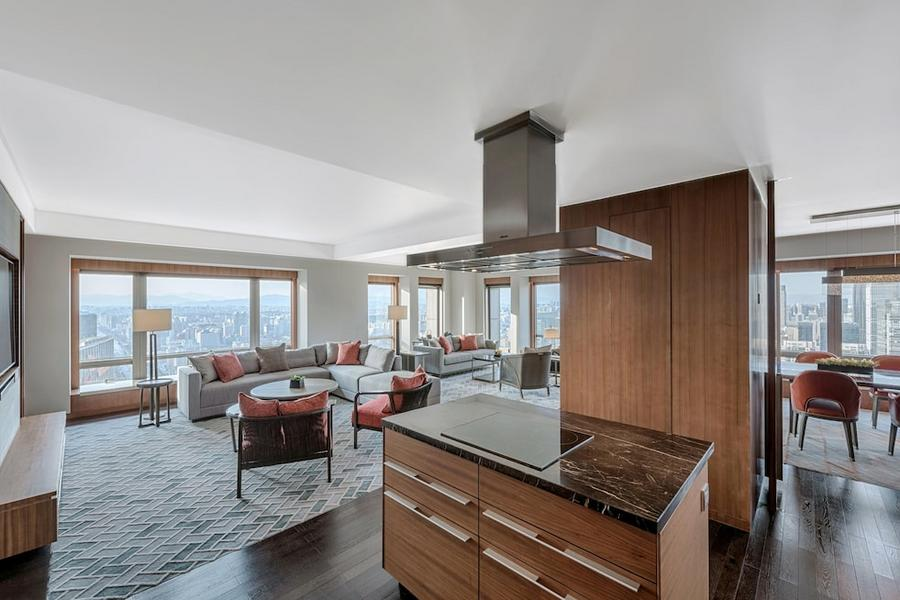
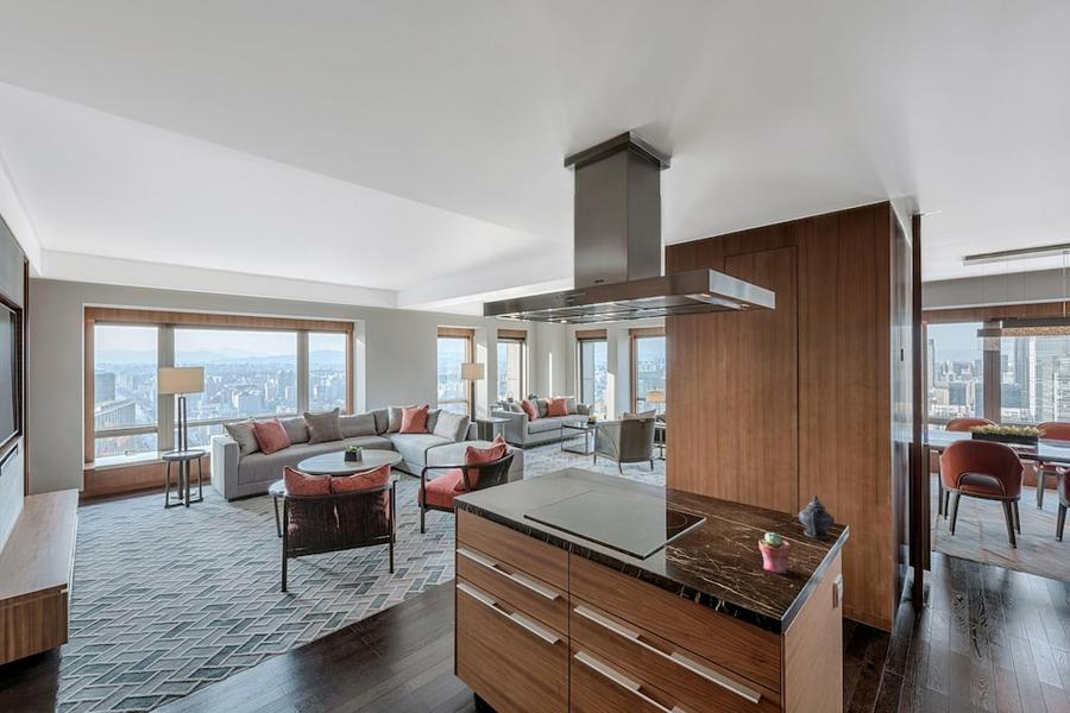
+ teapot (816, 513)
+ potted succulent (774, 550)
